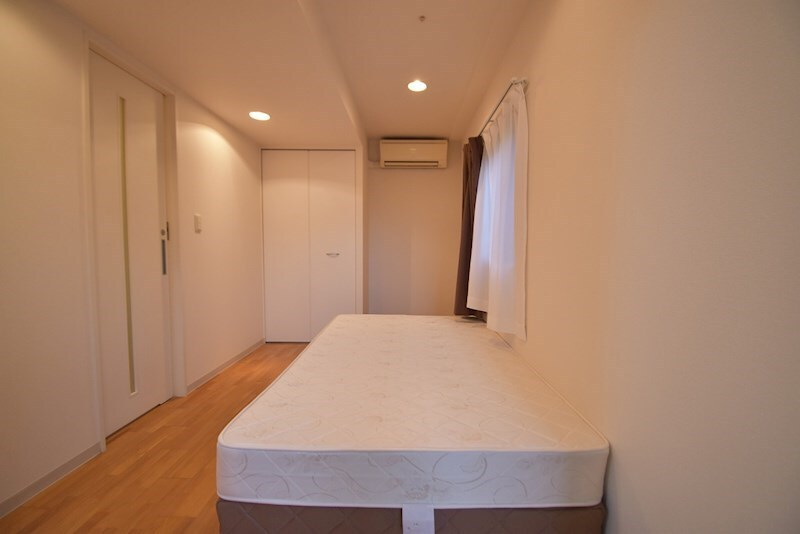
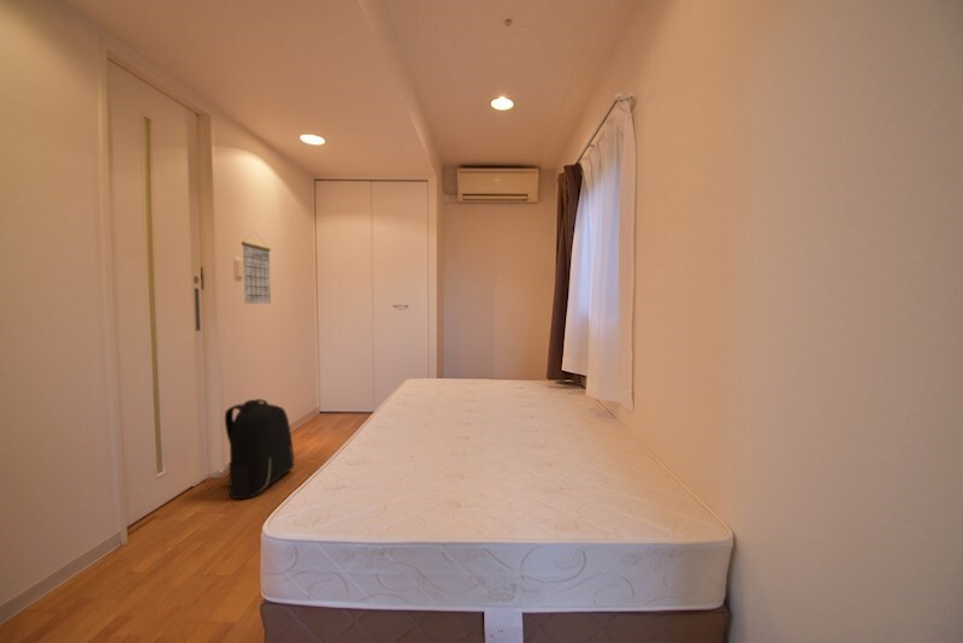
+ calendar (256, 267)
+ backpack (254, 441)
